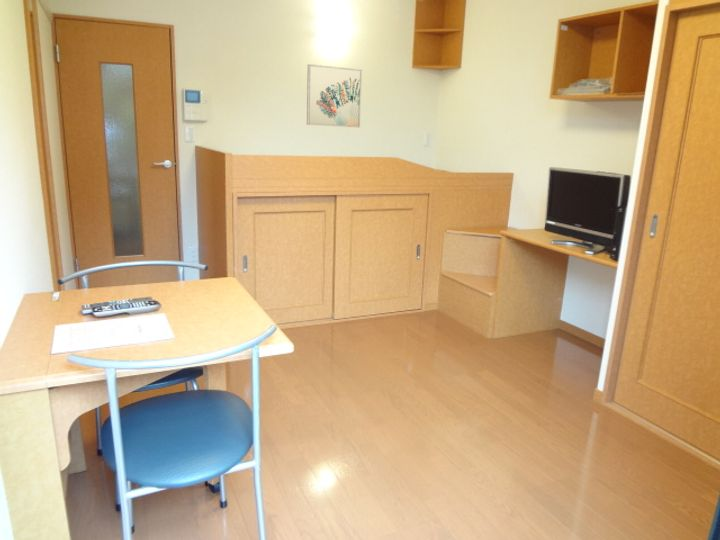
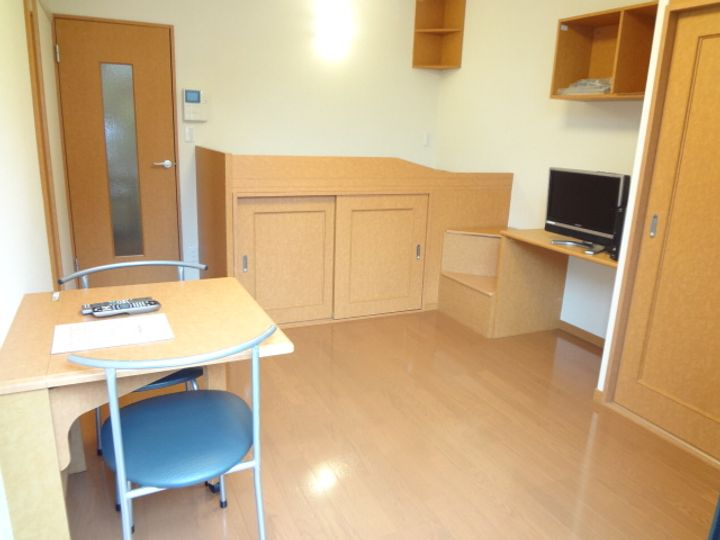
- wall art (334, 96)
